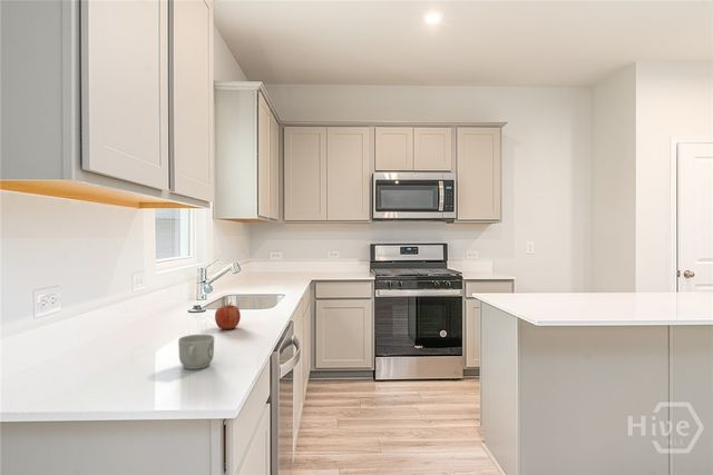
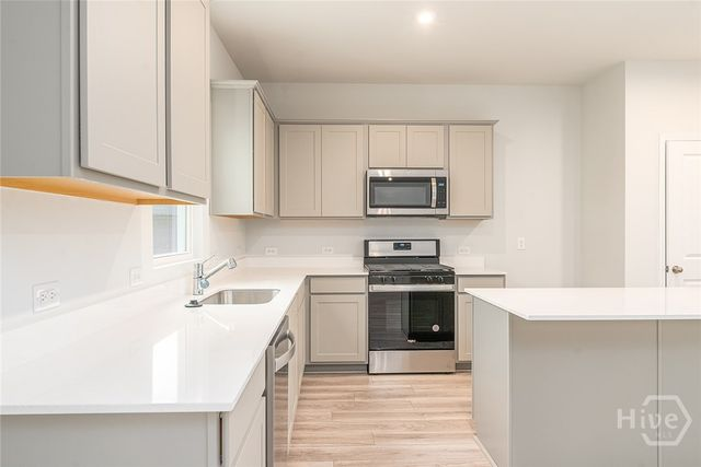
- fruit (227, 315)
- mug (195, 353)
